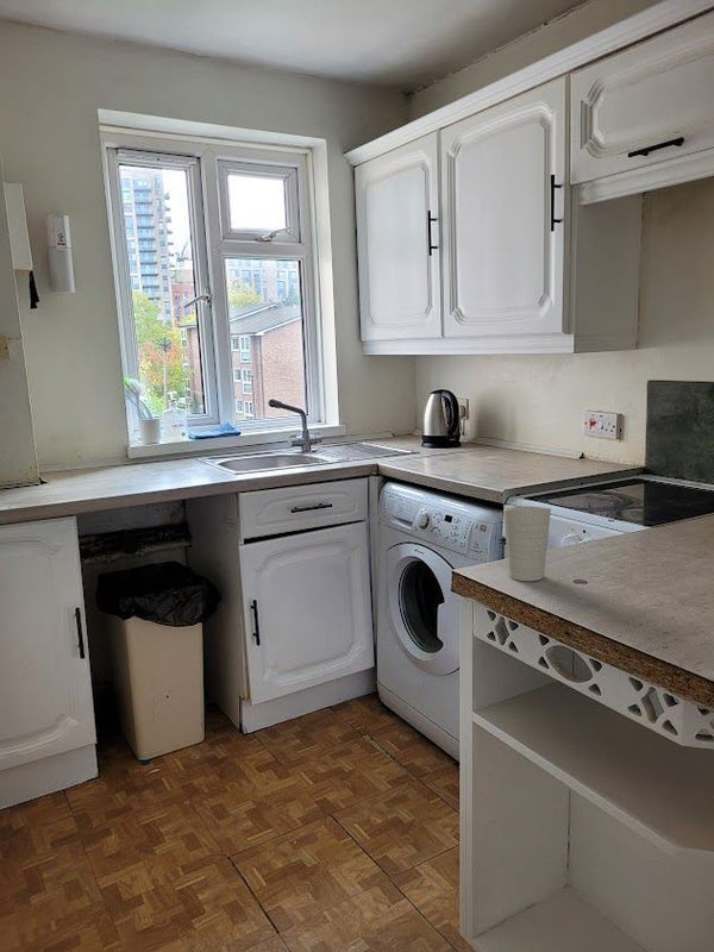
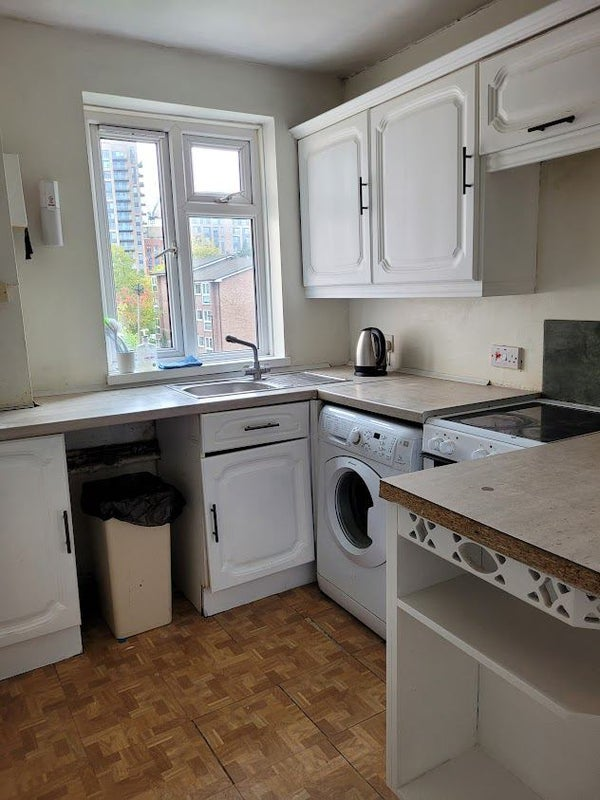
- cup (526, 540)
